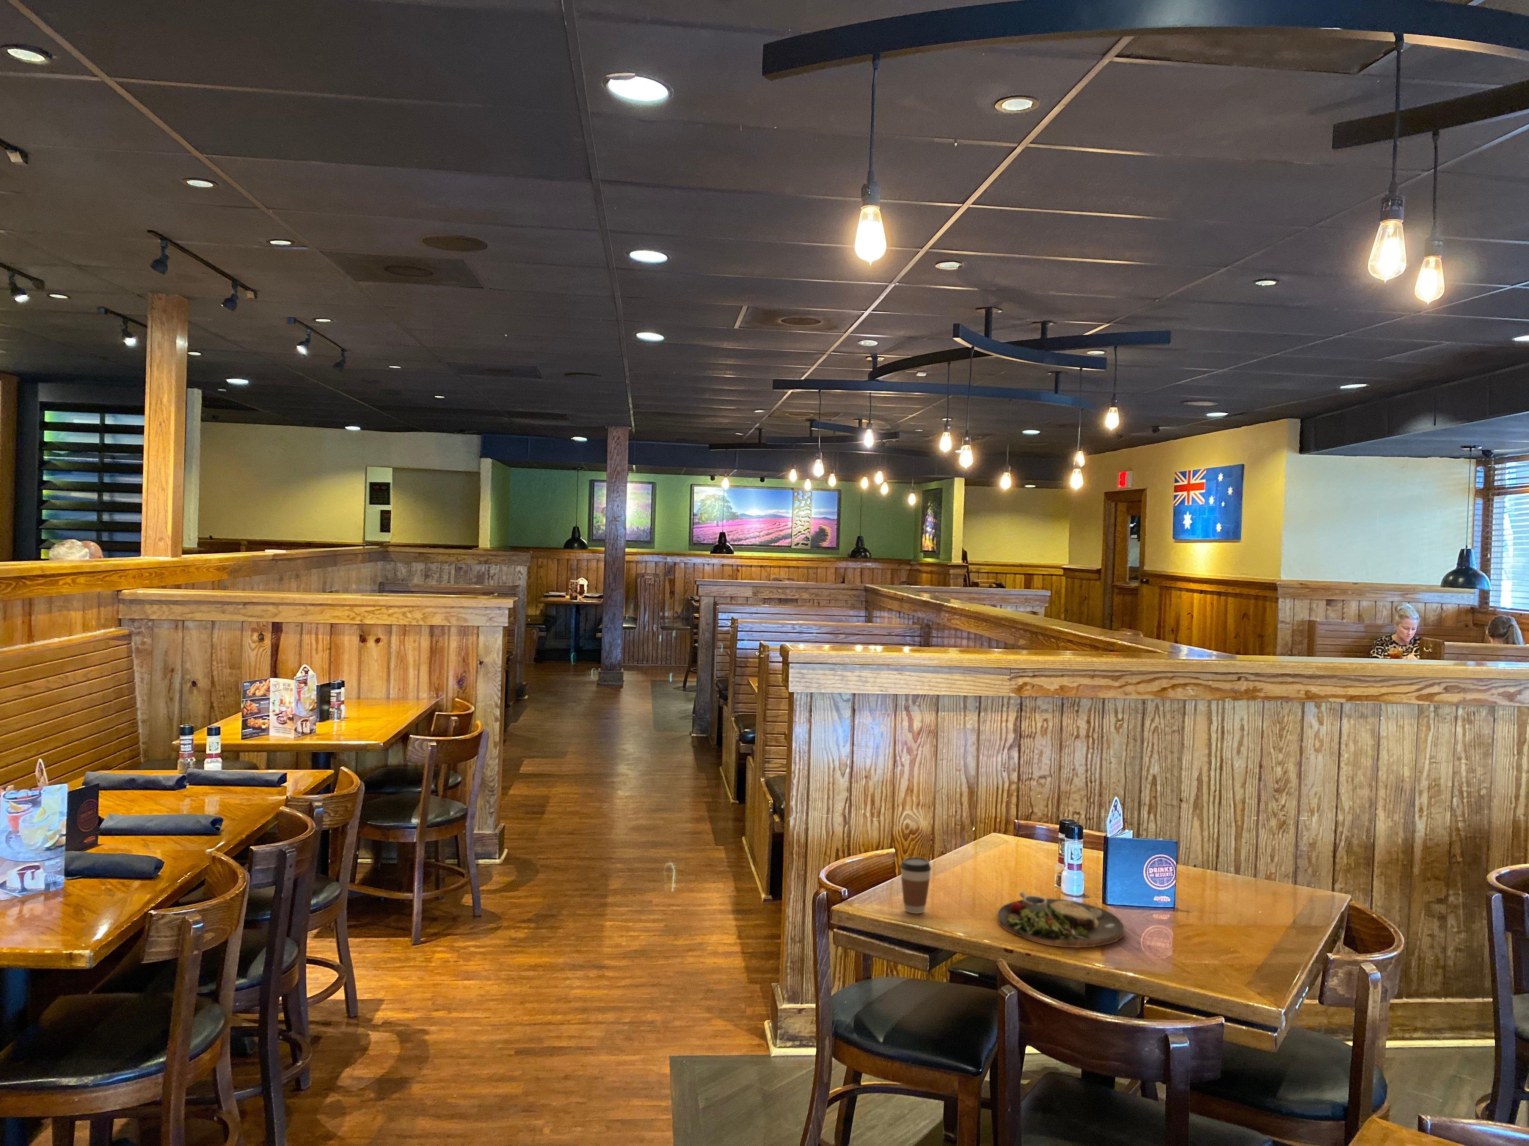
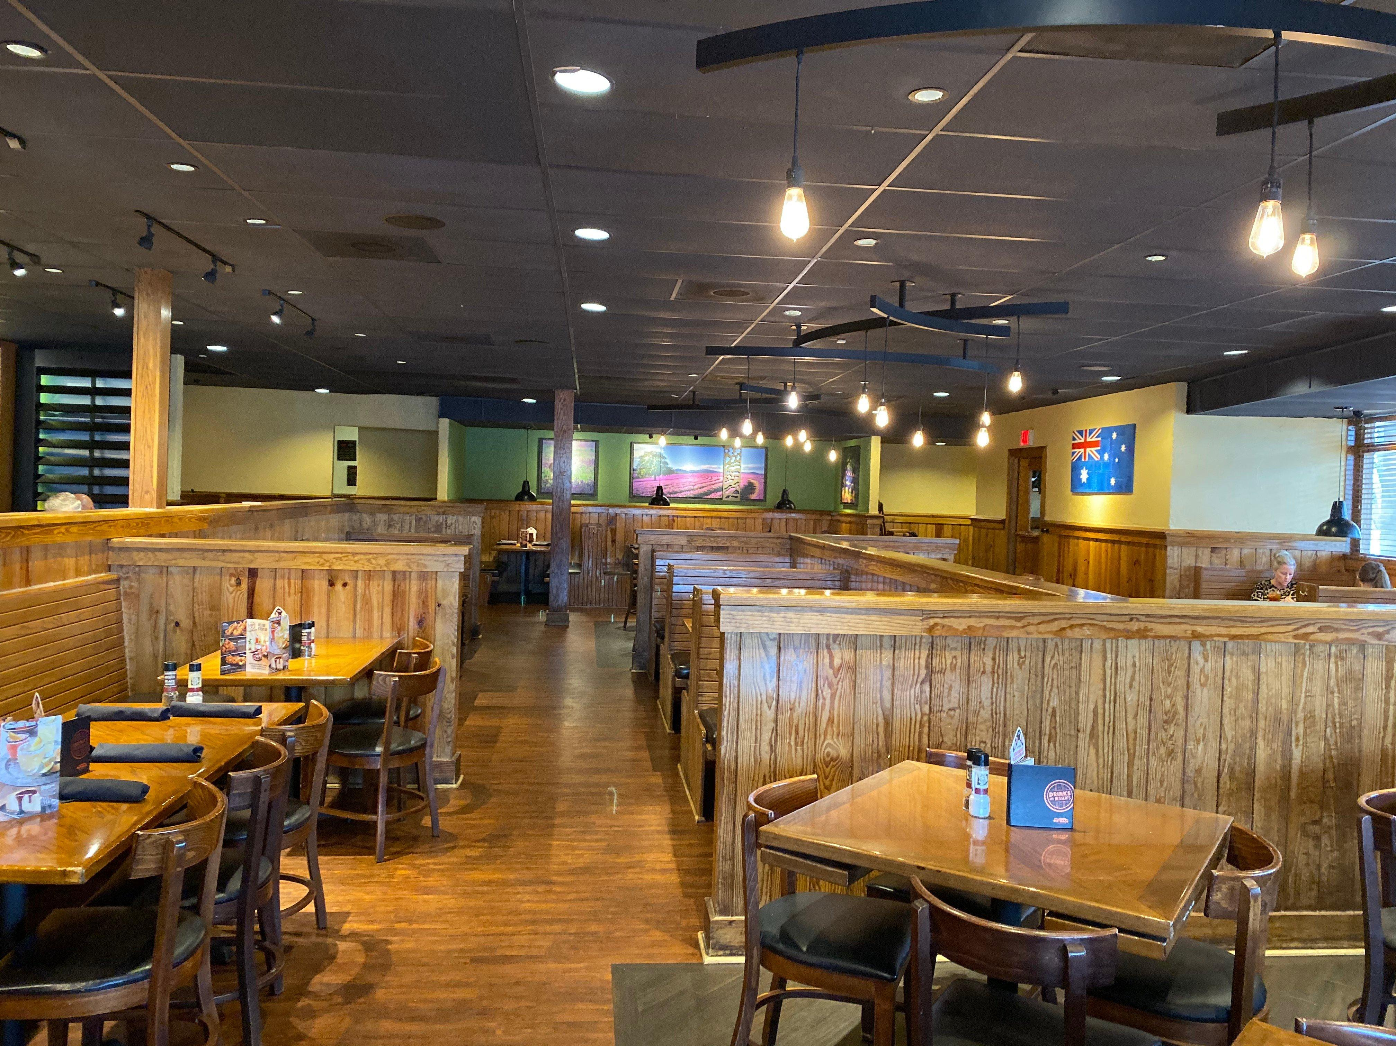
- coffee cup (915, 885)
- dinner plate (1059, 911)
